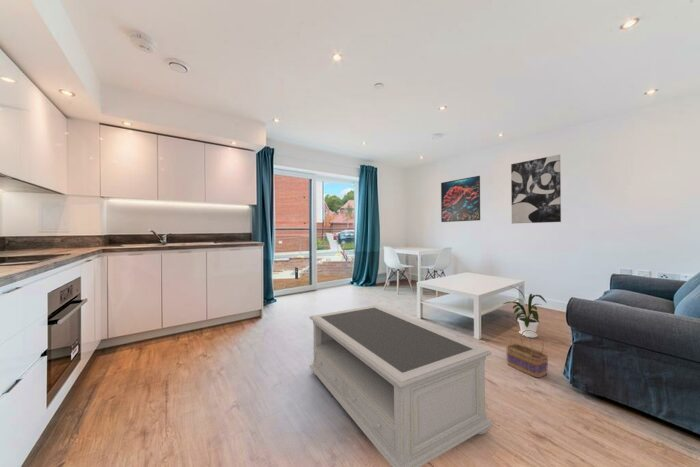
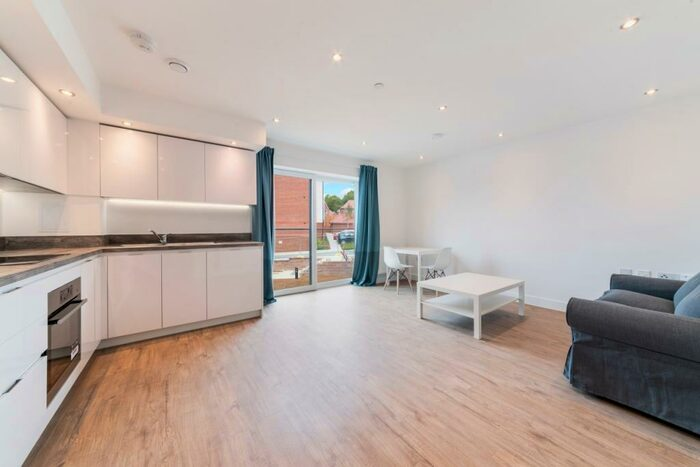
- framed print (459, 200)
- house plant (525, 311)
- basket (526, 350)
- wall art (534, 191)
- coffee table (384, 363)
